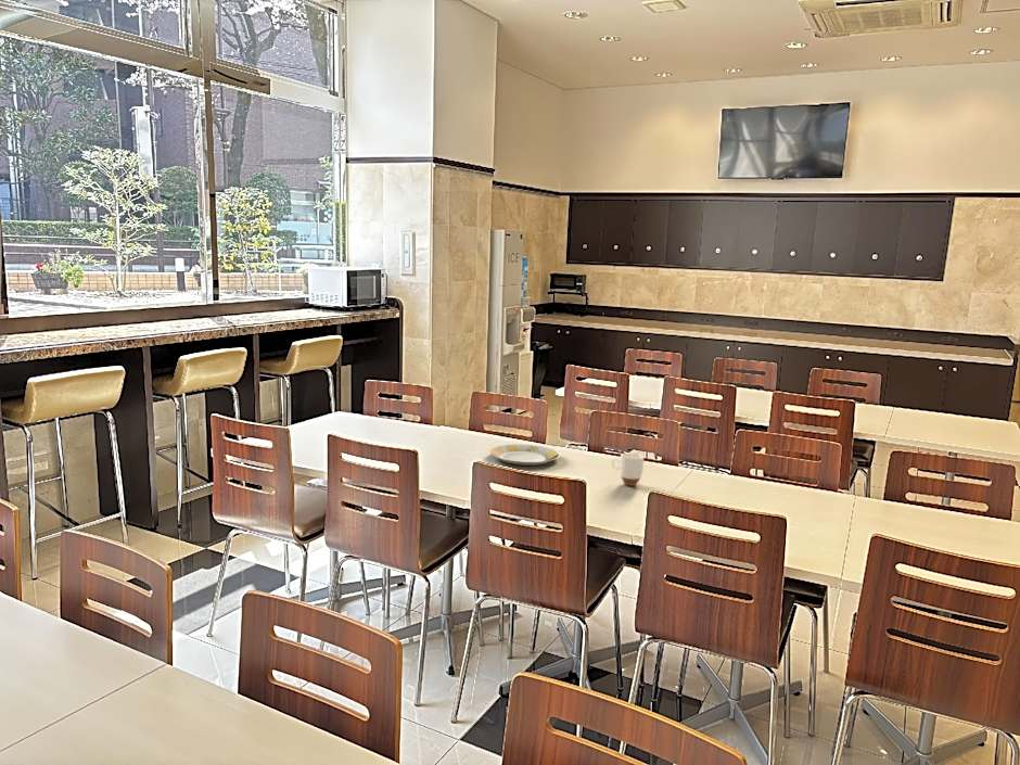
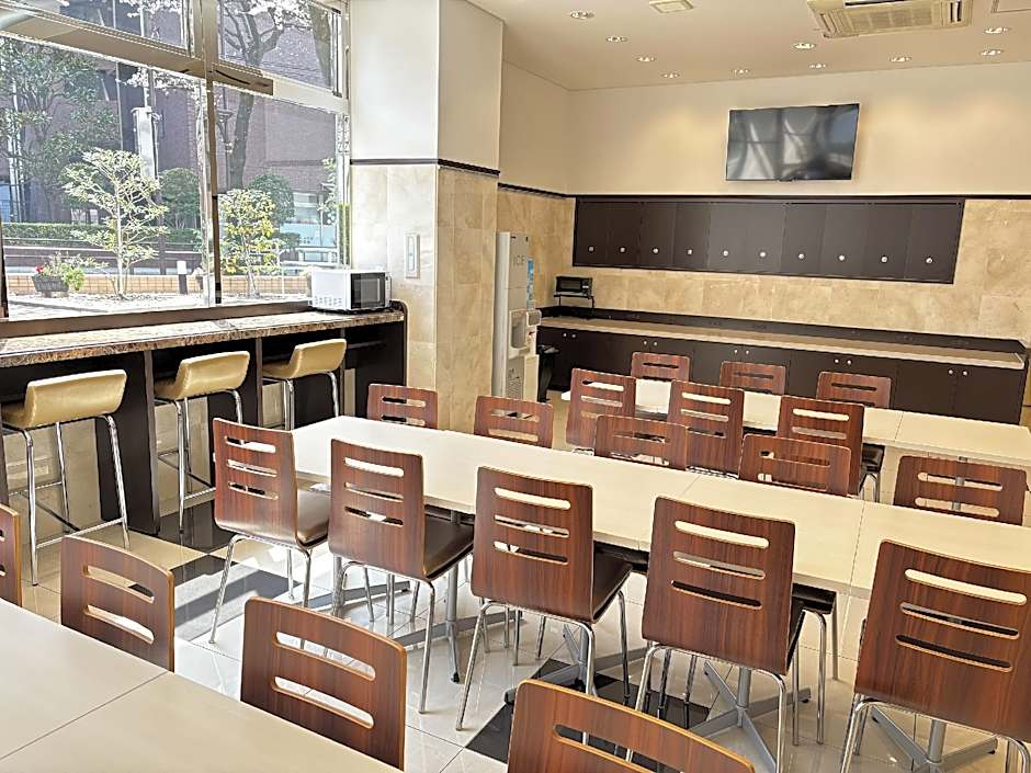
- plate (524, 455)
- mug (626, 469)
